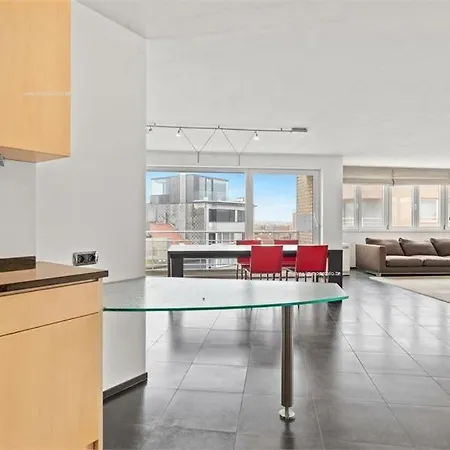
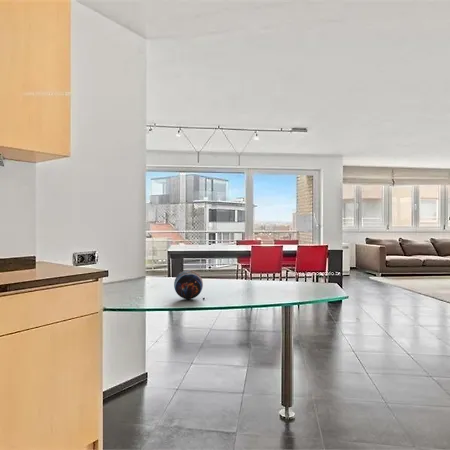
+ decorative orb (188, 284)
